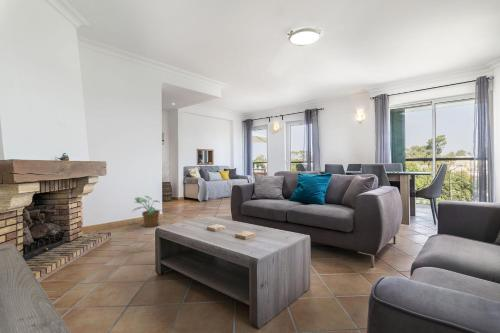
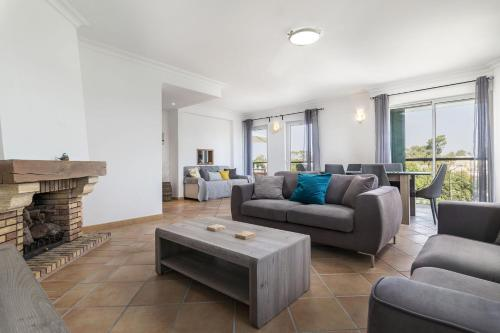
- potted plant (145, 211)
